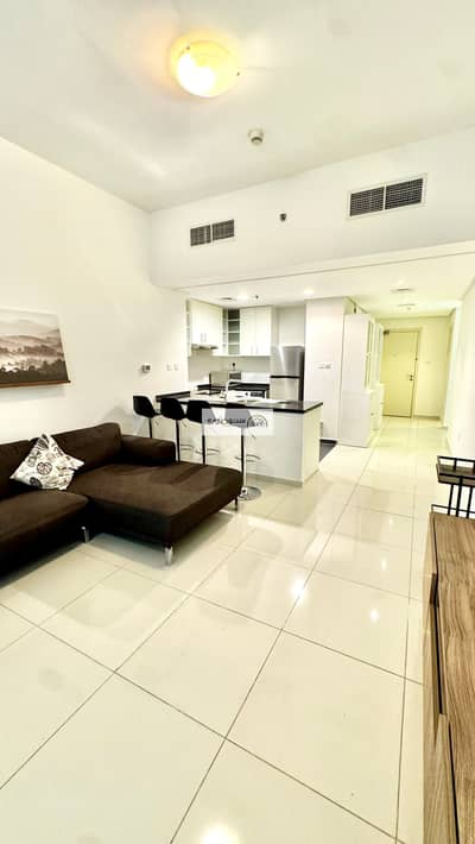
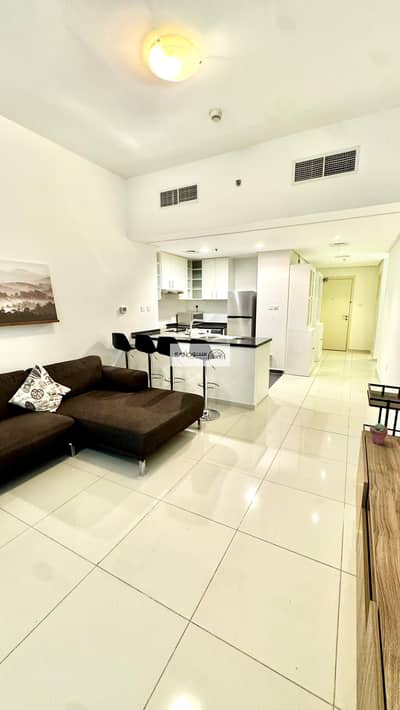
+ potted succulent (378, 432)
